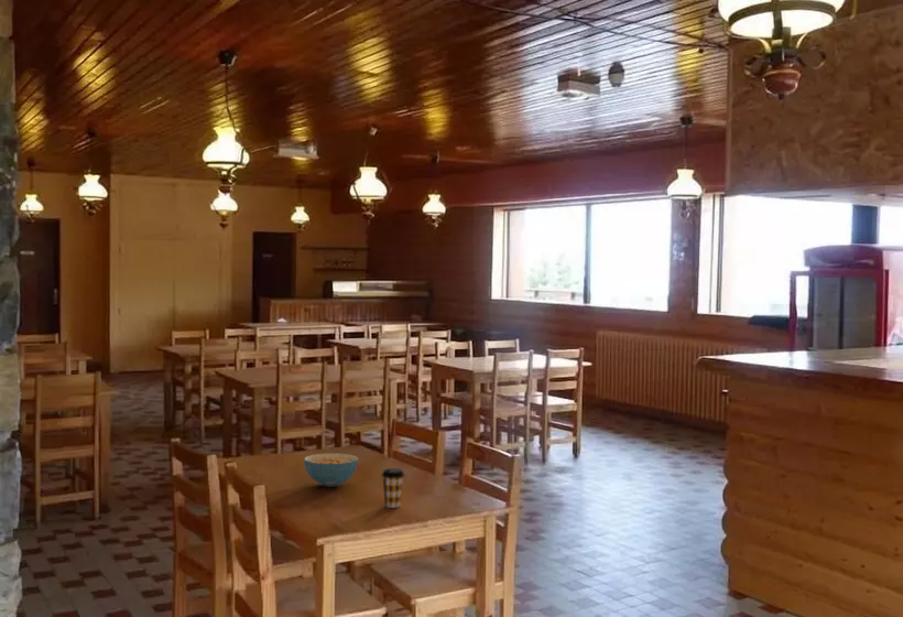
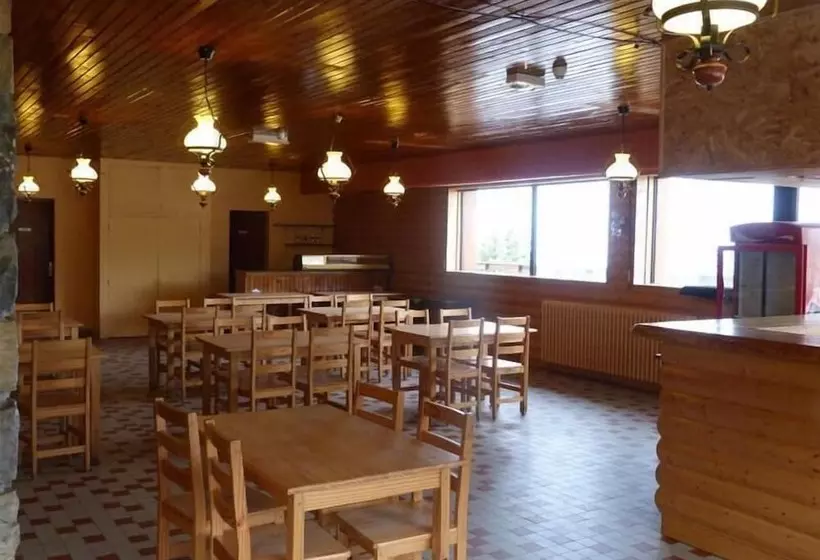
- coffee cup (392, 488)
- cereal bowl (330, 472)
